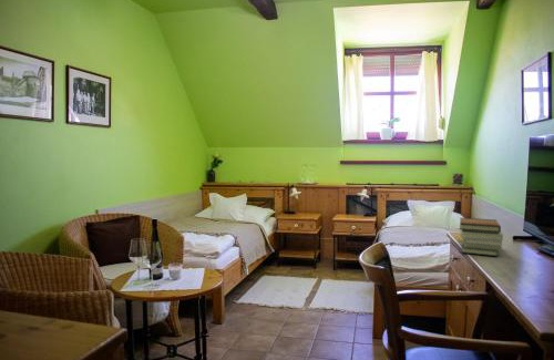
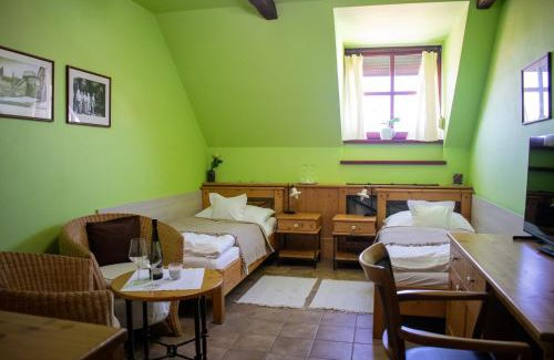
- book stack (479, 235)
